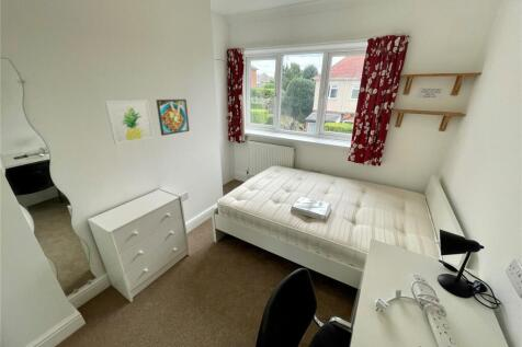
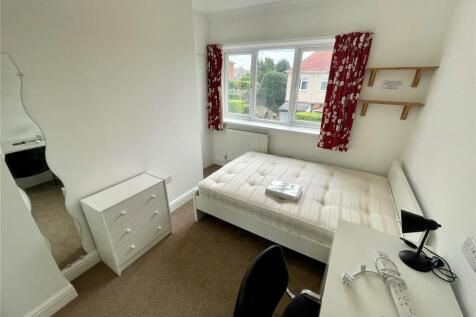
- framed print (173, 116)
- wall art (132, 120)
